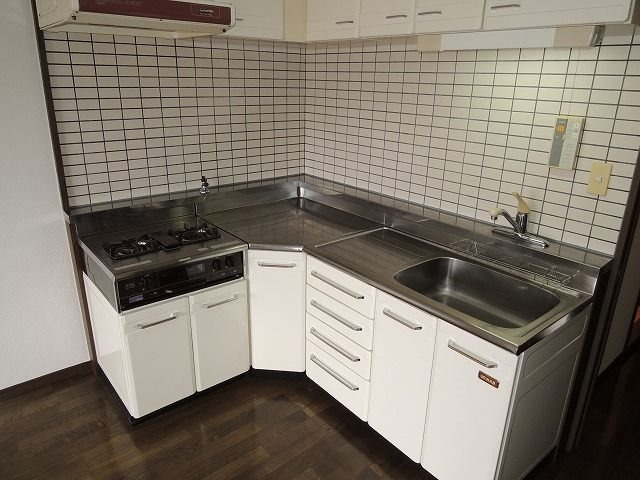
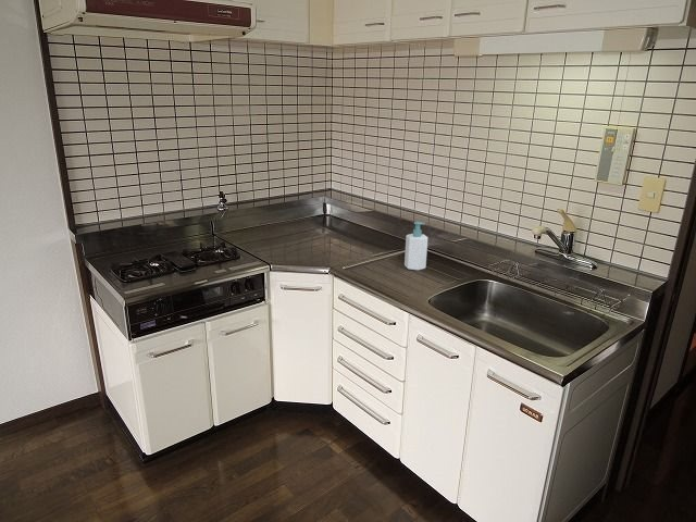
+ soap bottle (415, 245)
